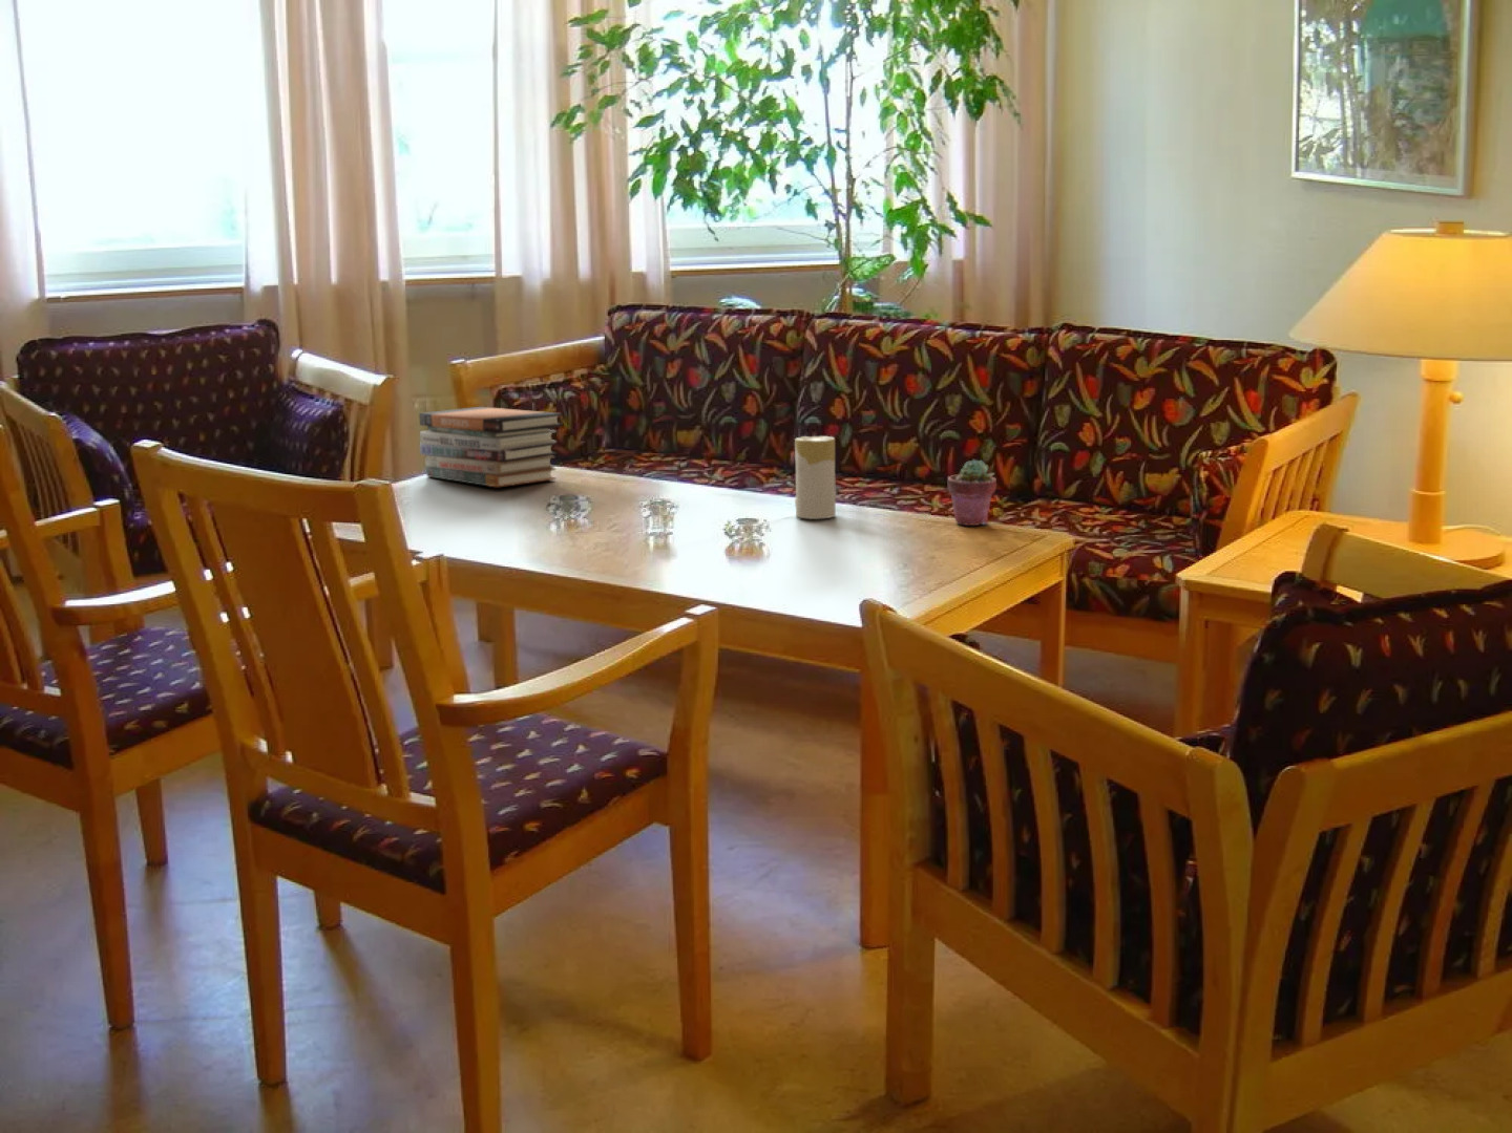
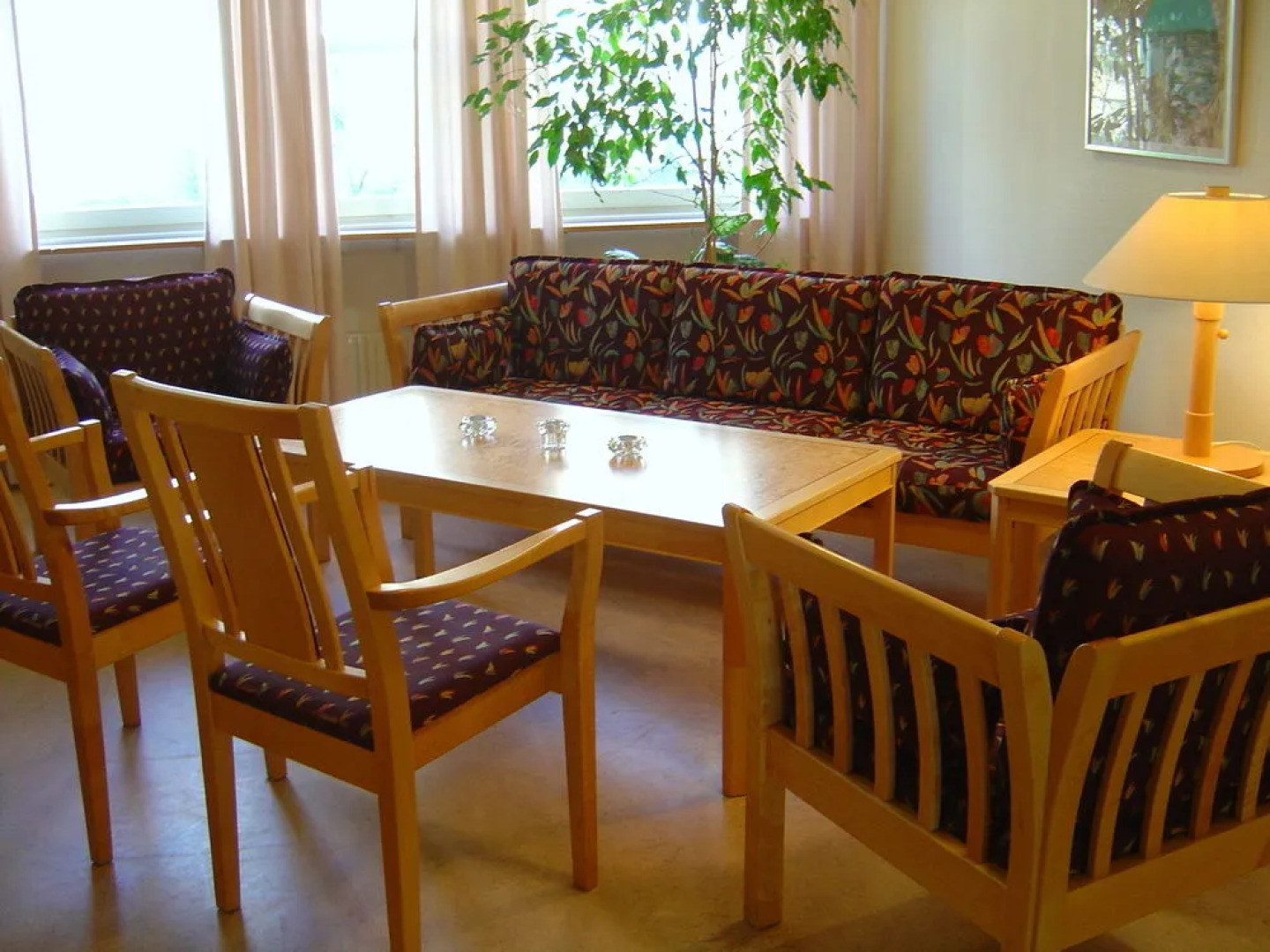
- potted succulent (971, 492)
- book stack (489, 445)
- candle (814, 476)
